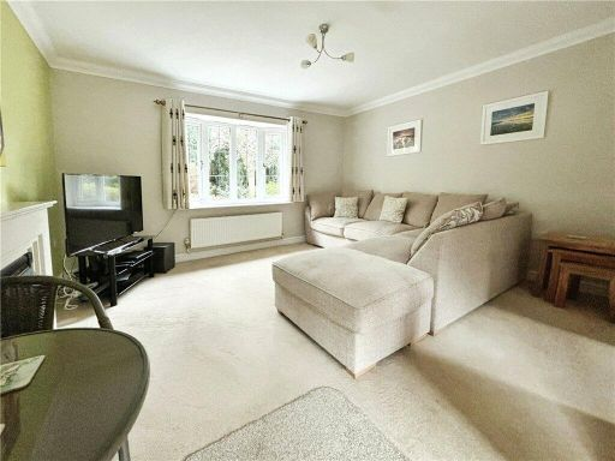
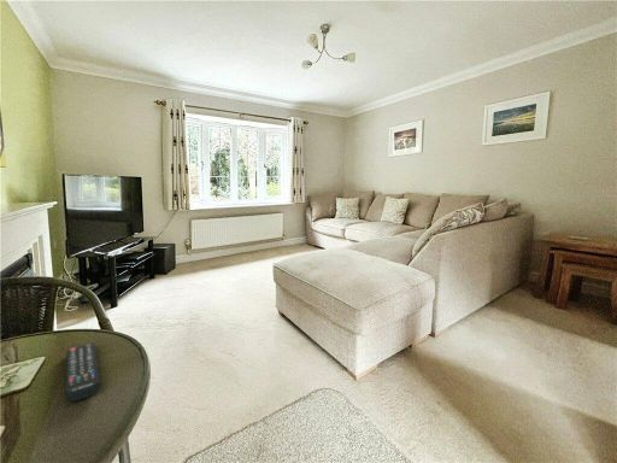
+ remote control (82, 368)
